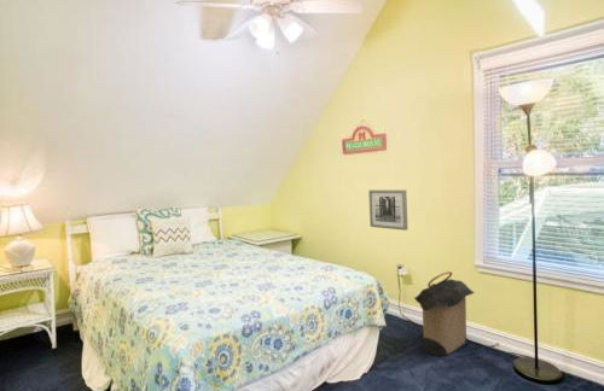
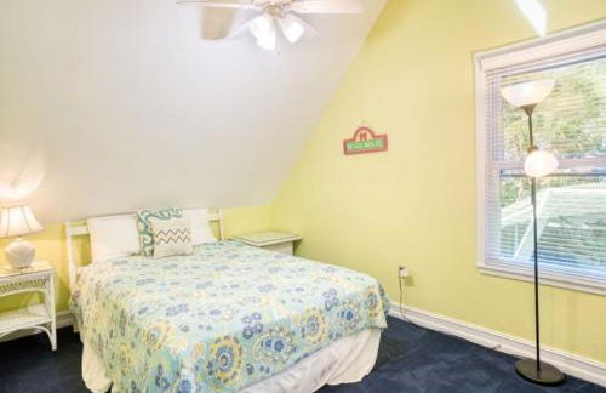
- laundry hamper (443, 305)
- wall art (387, 209)
